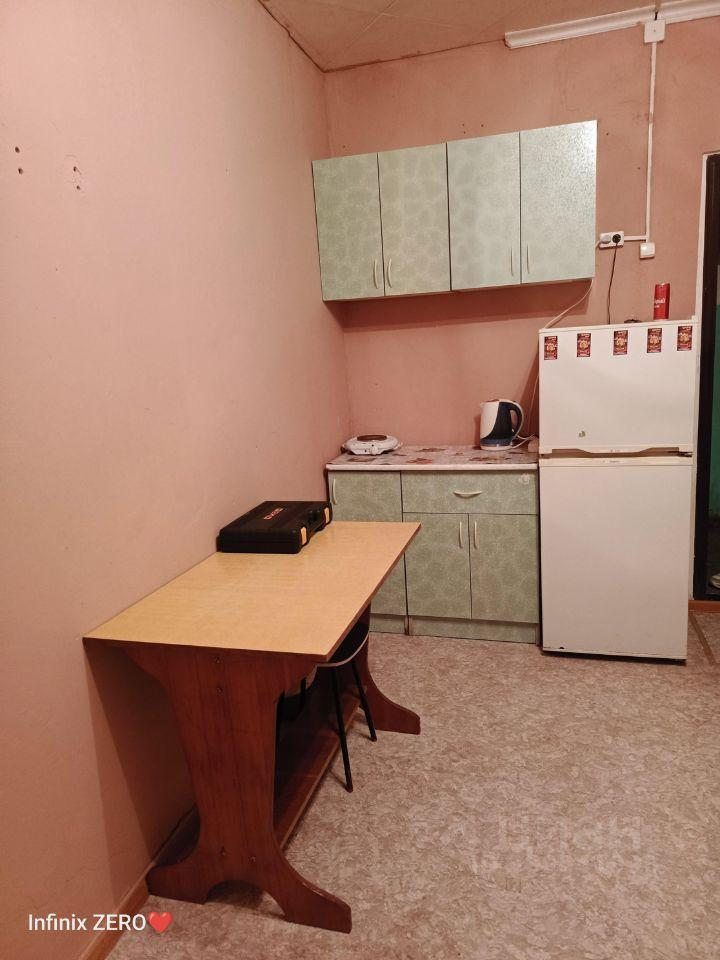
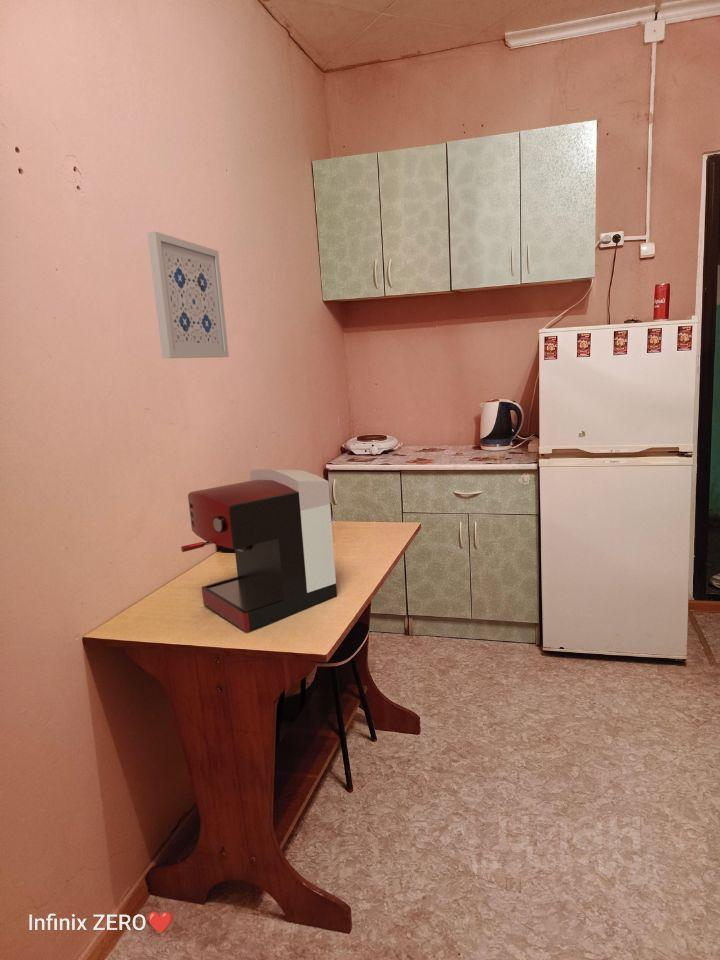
+ wall art (192, 301)
+ coffee maker (248, 541)
